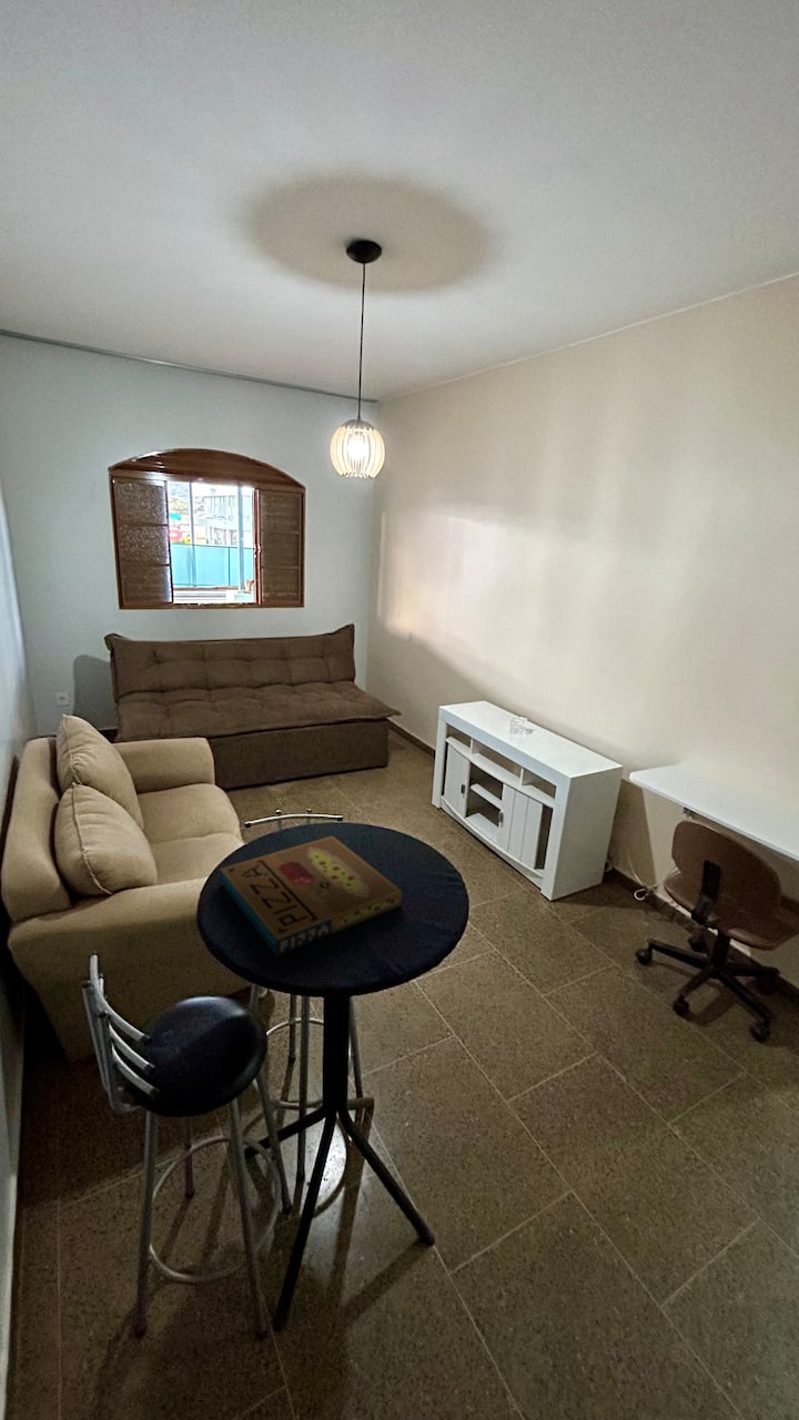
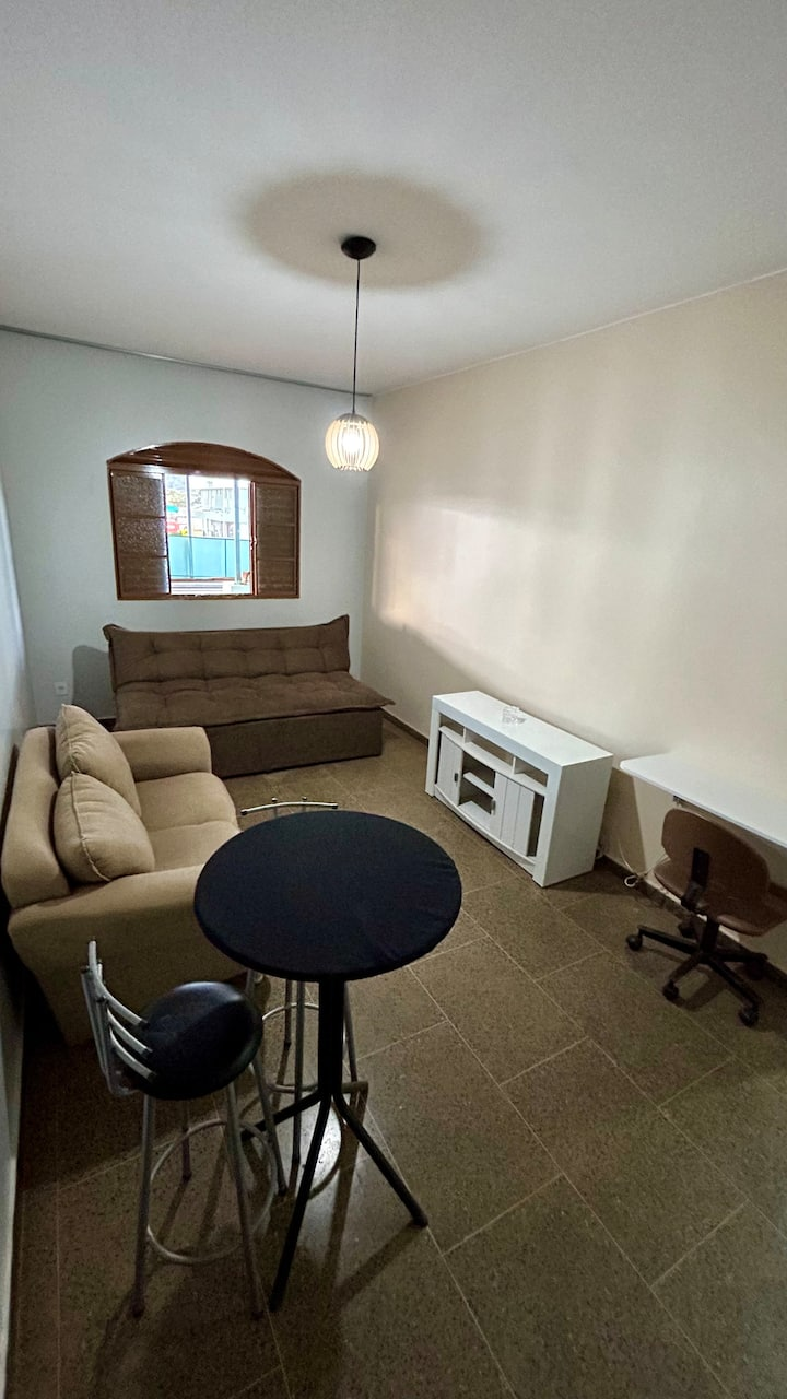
- pizza box (309, 886)
